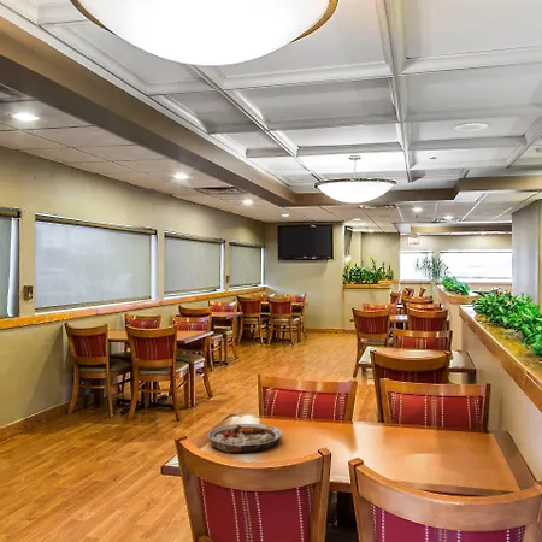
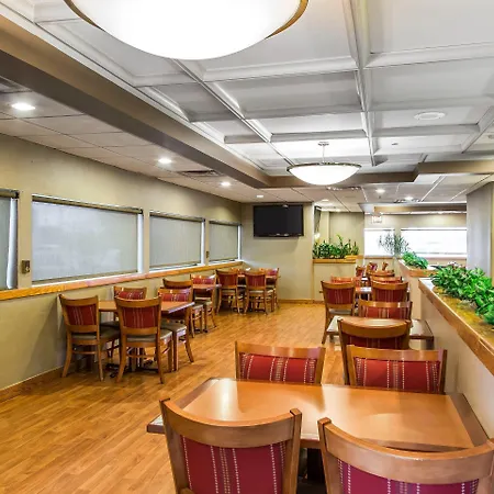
- plate (245, 434)
